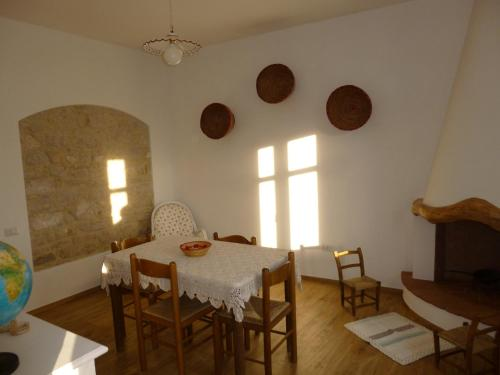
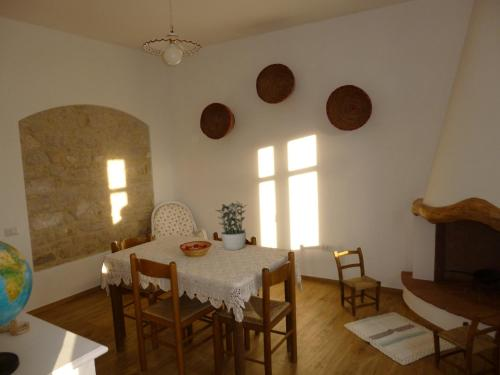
+ potted plant (232, 224)
